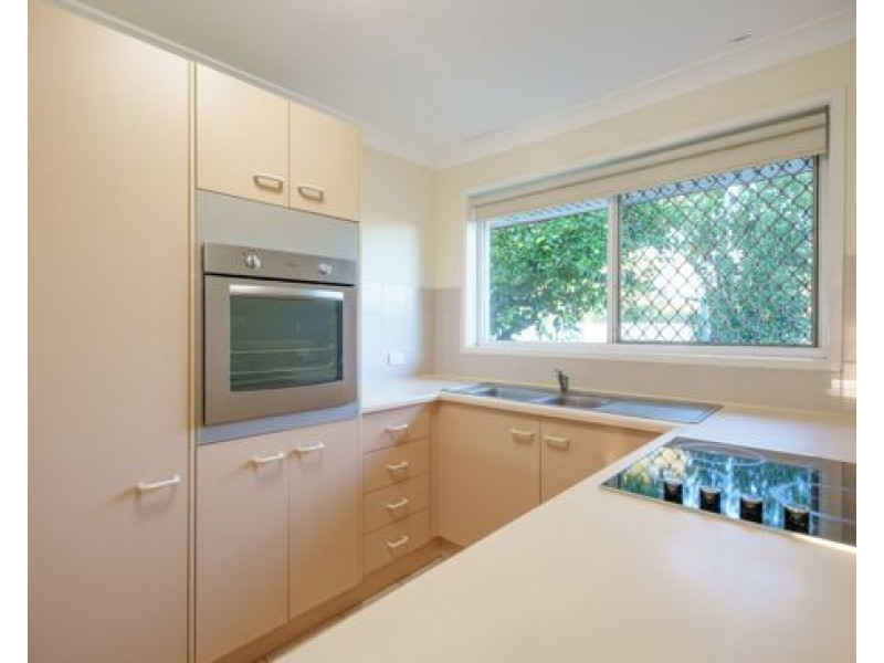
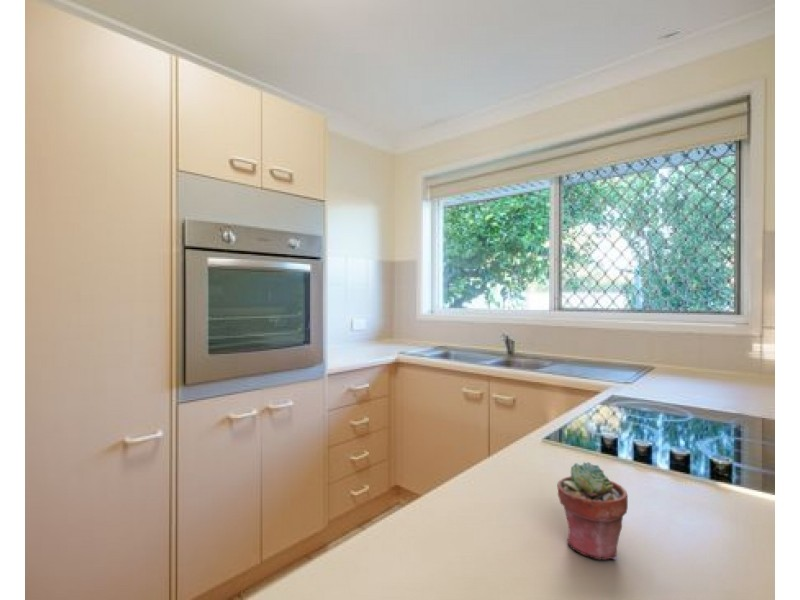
+ potted succulent (591, 504)
